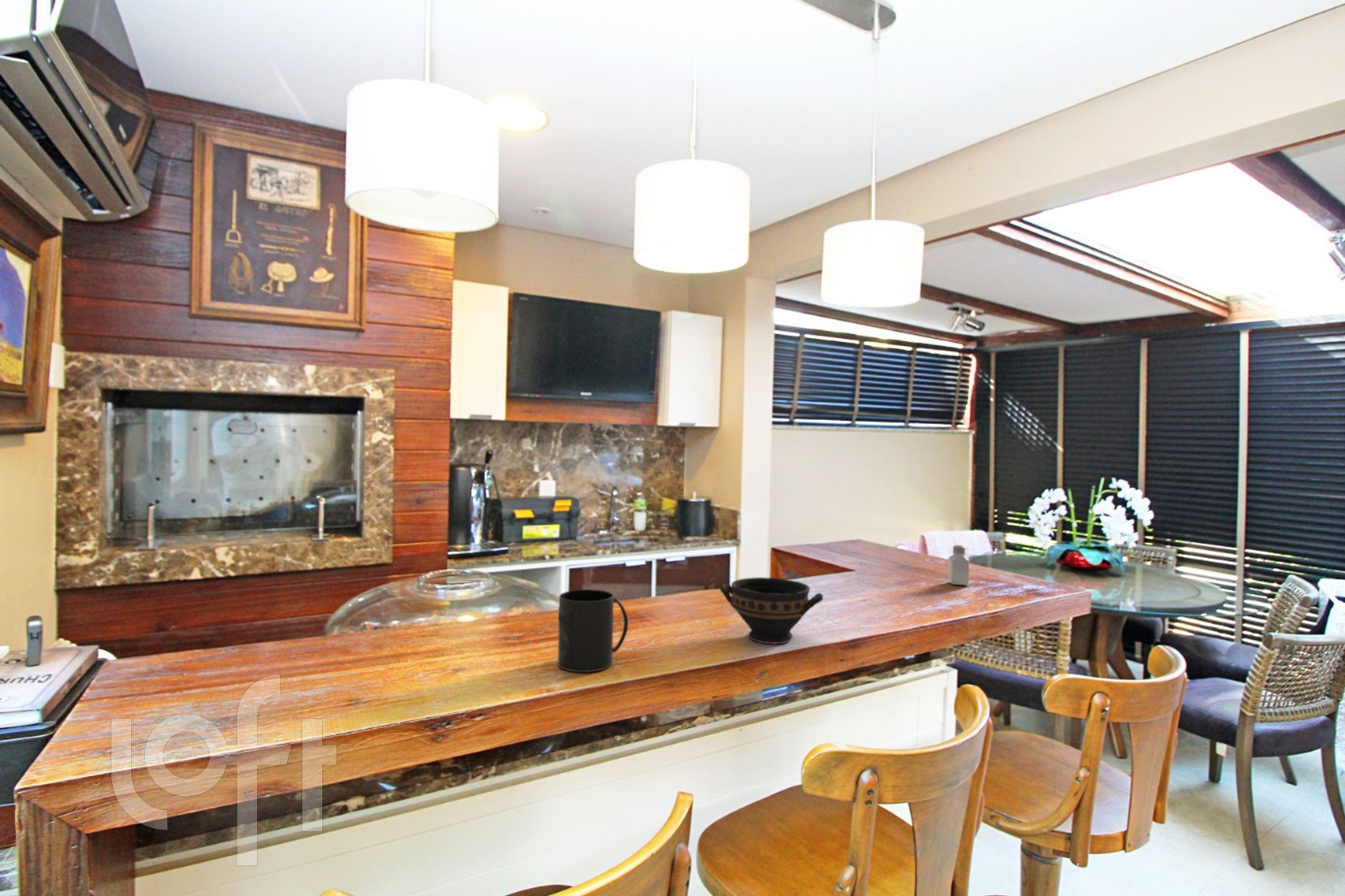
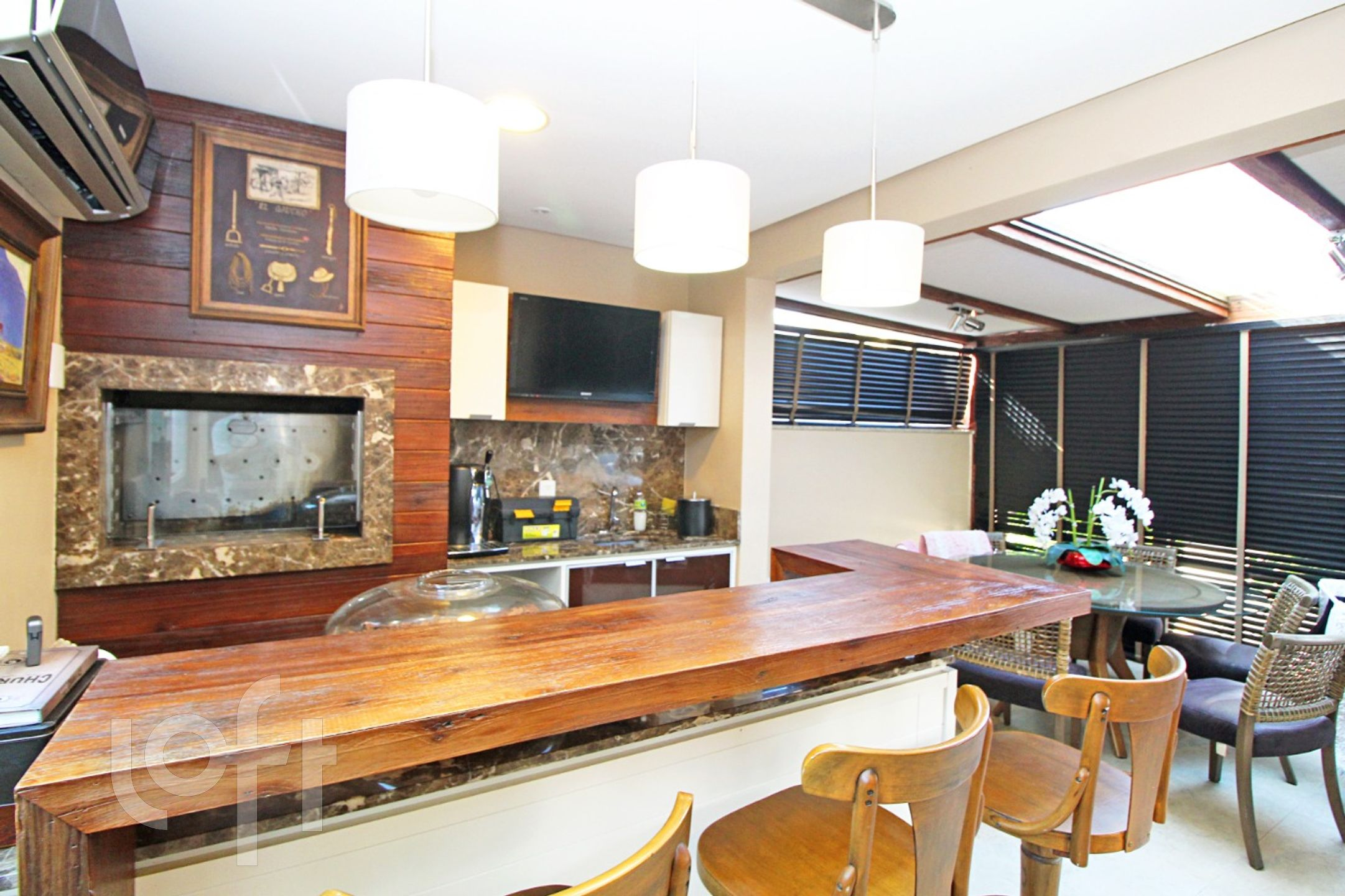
- bowl (770, 611)
- saltshaker (959, 564)
- mug (594, 628)
